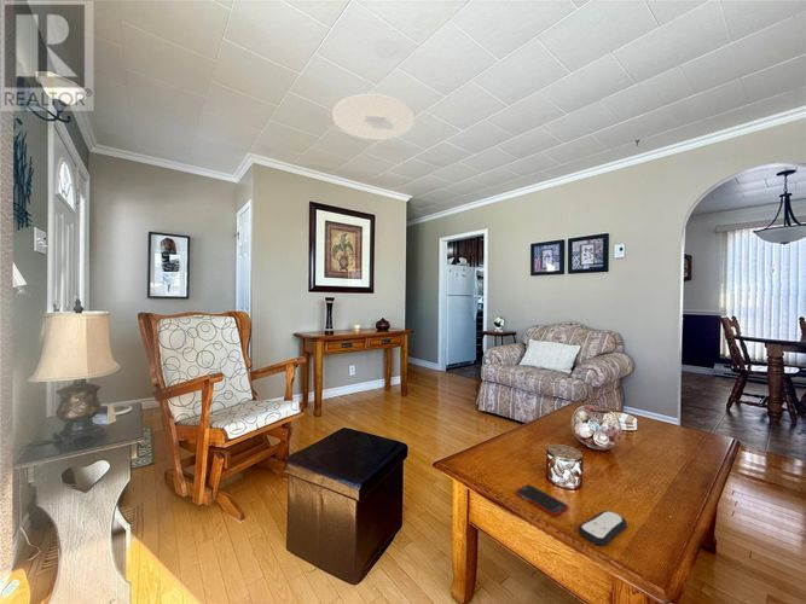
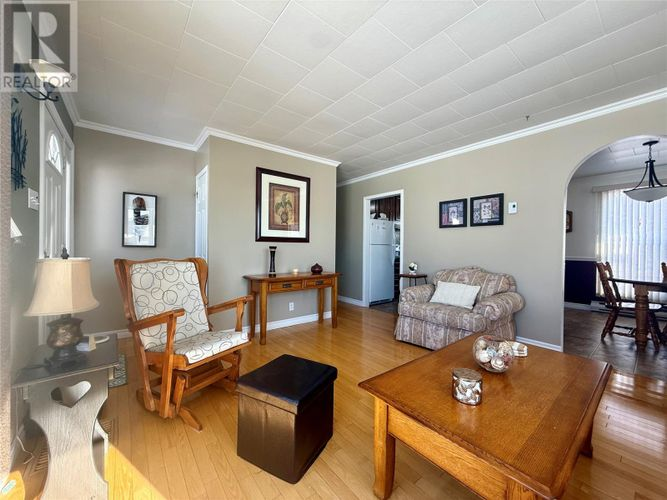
- ceiling light (373, 115)
- cell phone (540, 499)
- remote control (603, 525)
